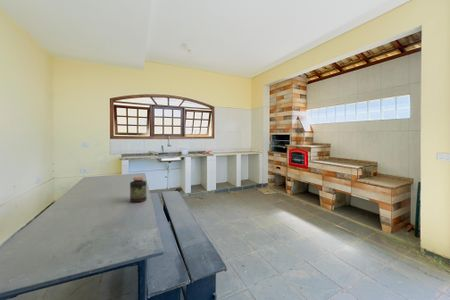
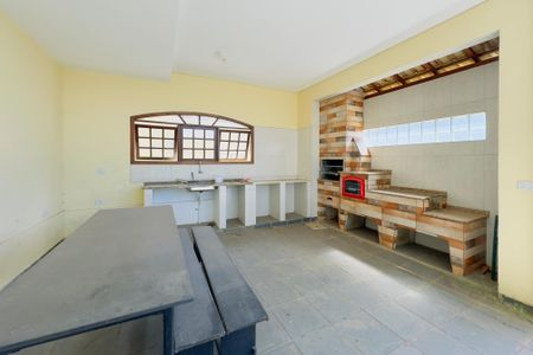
- jar (138, 188)
